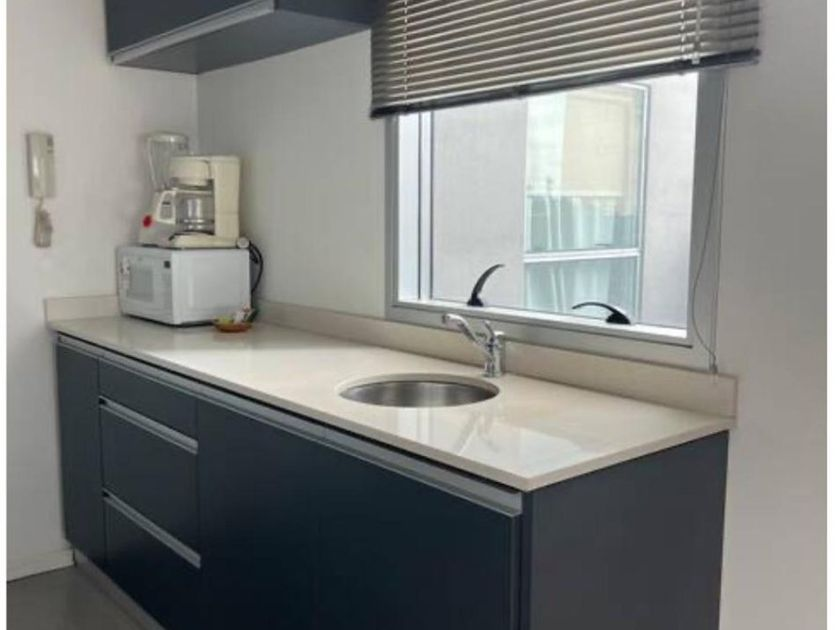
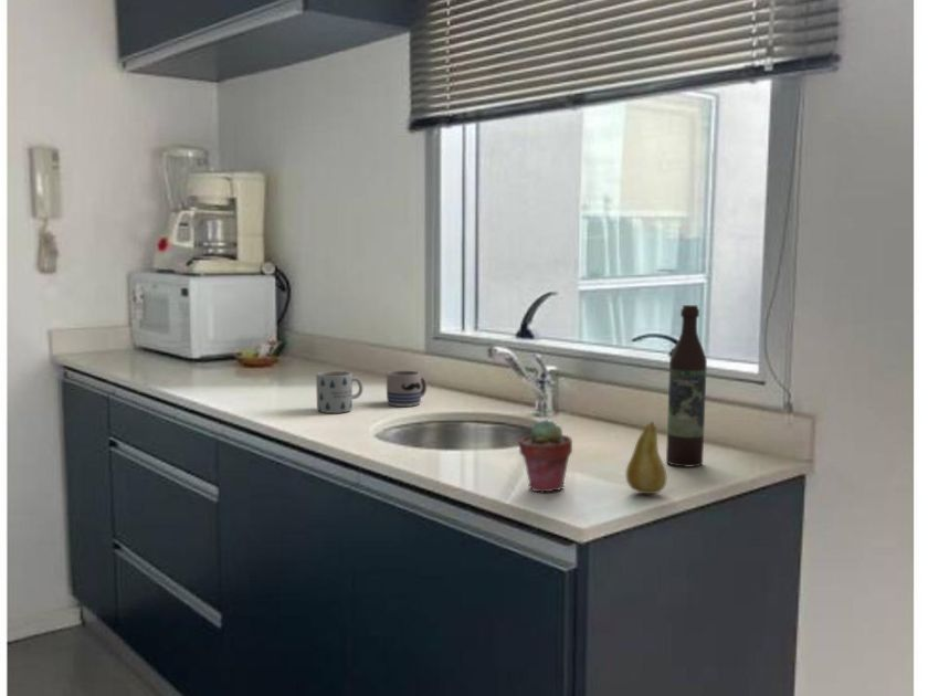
+ mug (408, 387)
+ wine bottle (687, 384)
+ fruit (646, 456)
+ potted succulent (546, 453)
+ mug (340, 391)
